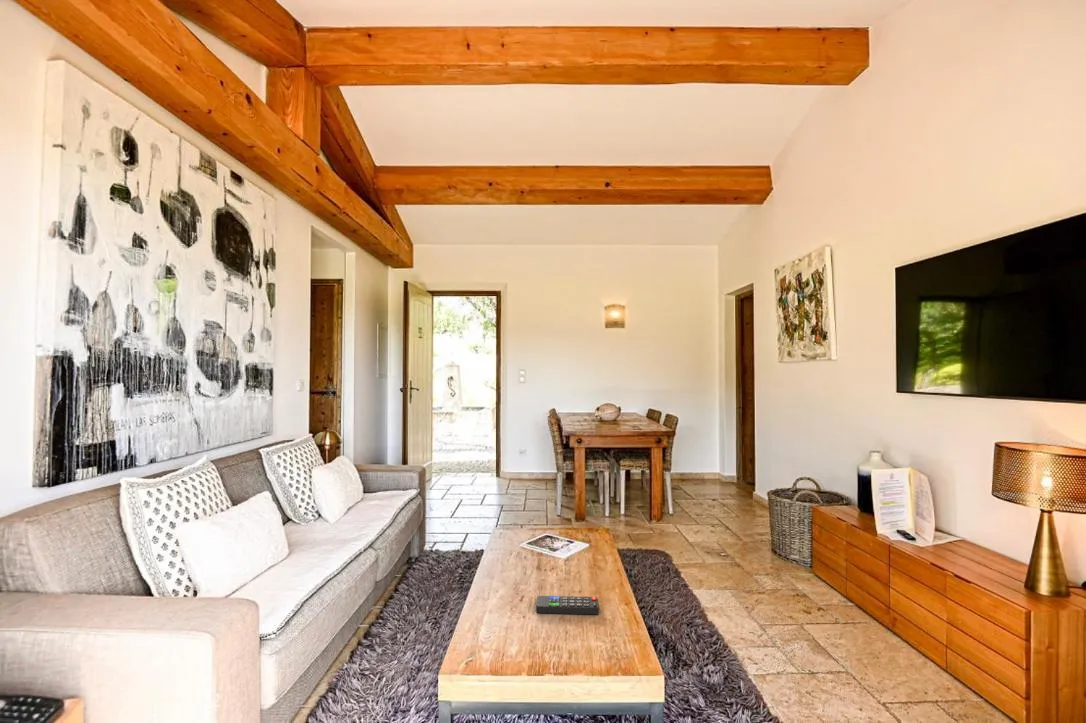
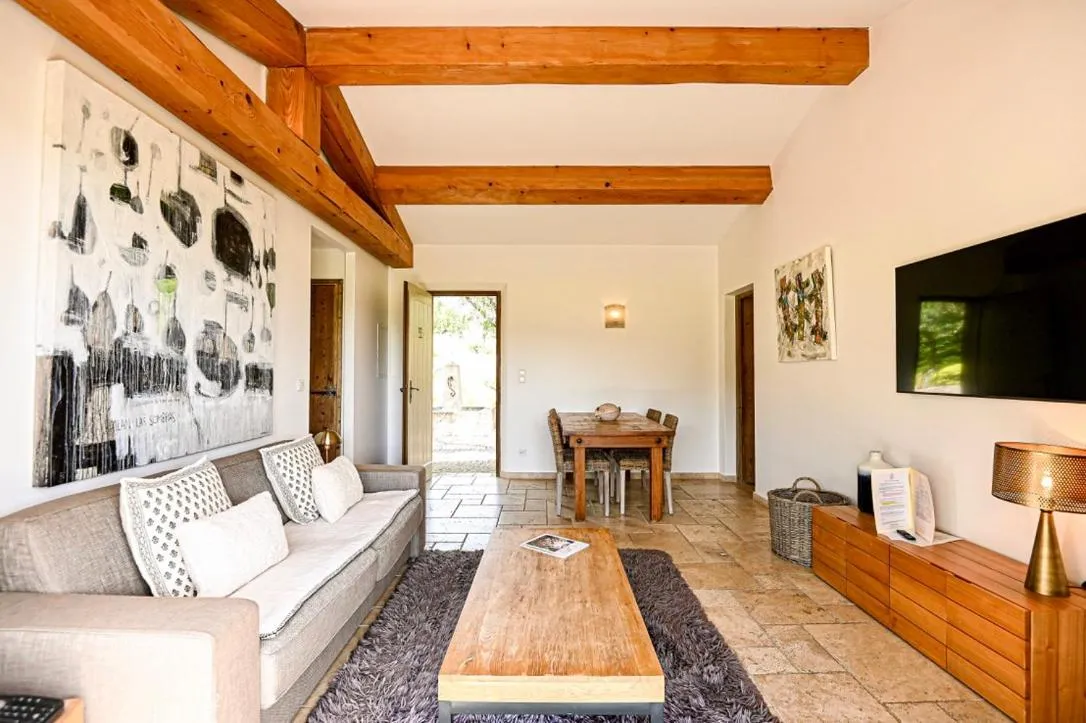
- remote control (567, 604)
